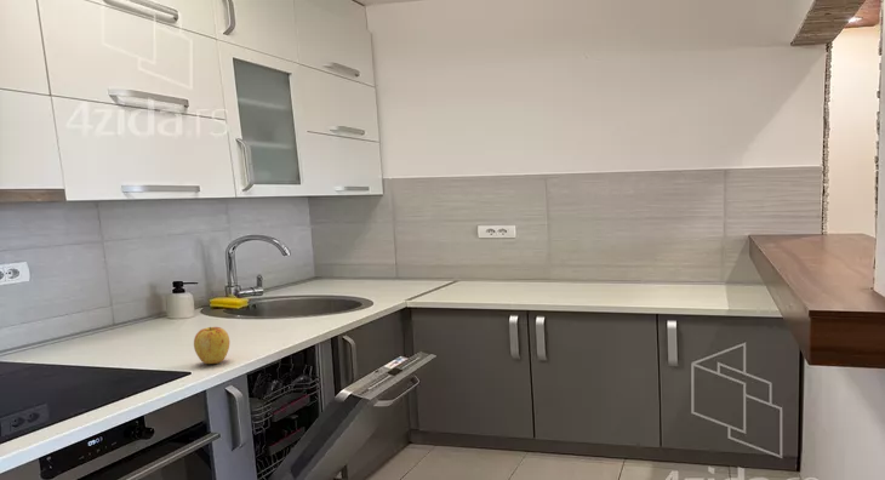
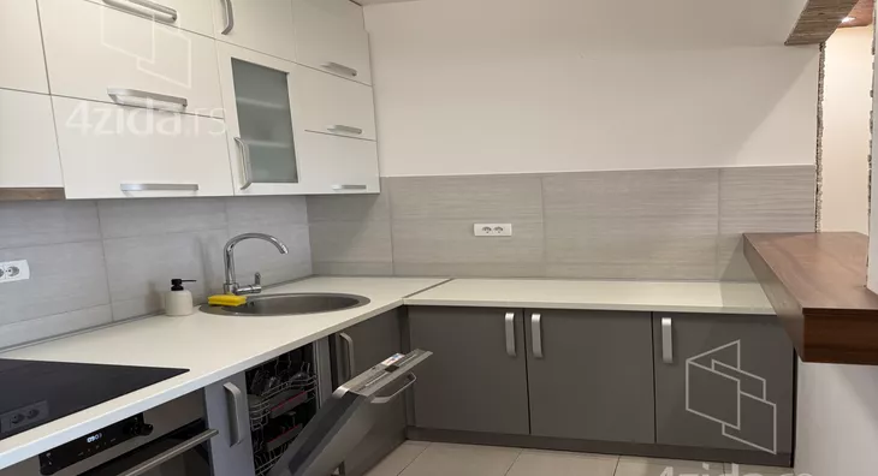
- apple (212, 344)
